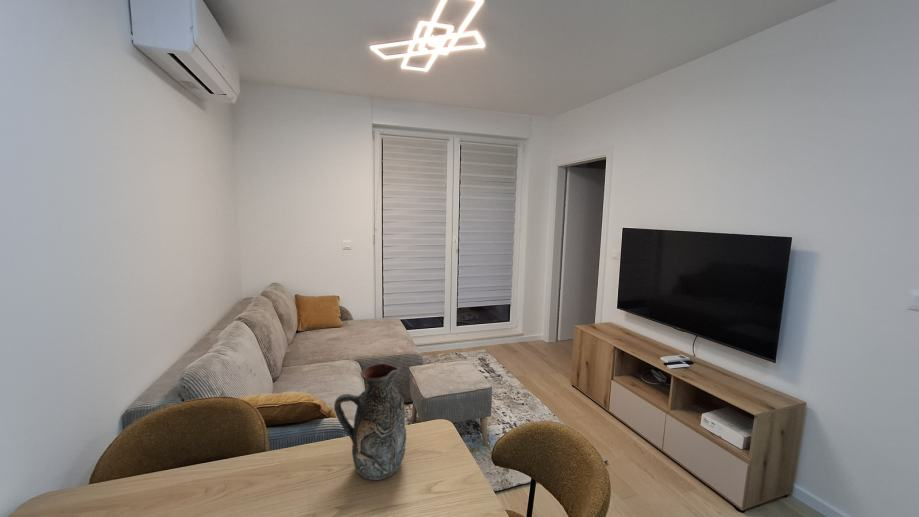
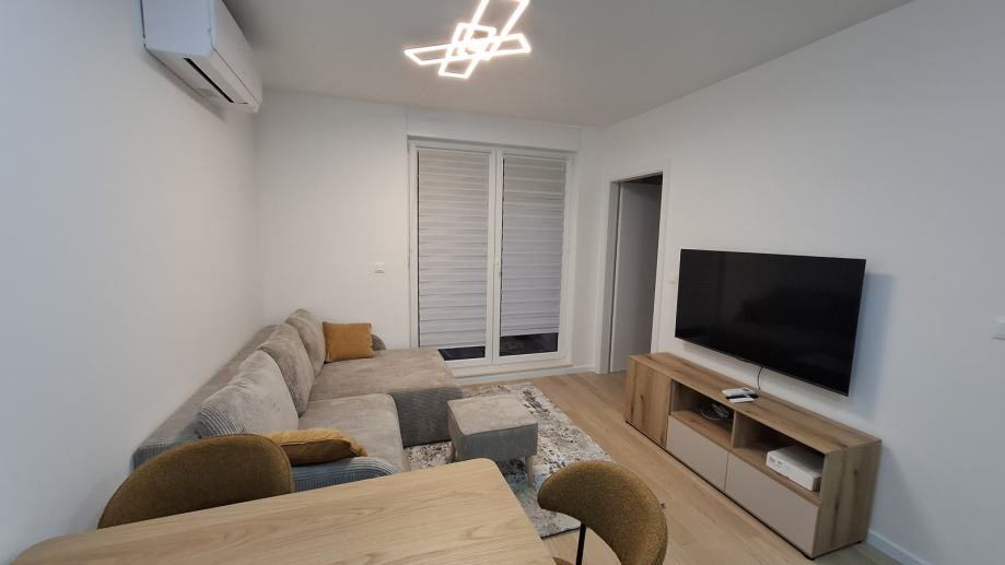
- decorative vase (371, 417)
